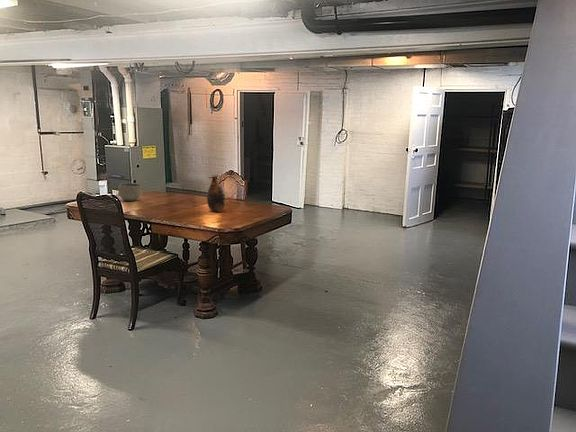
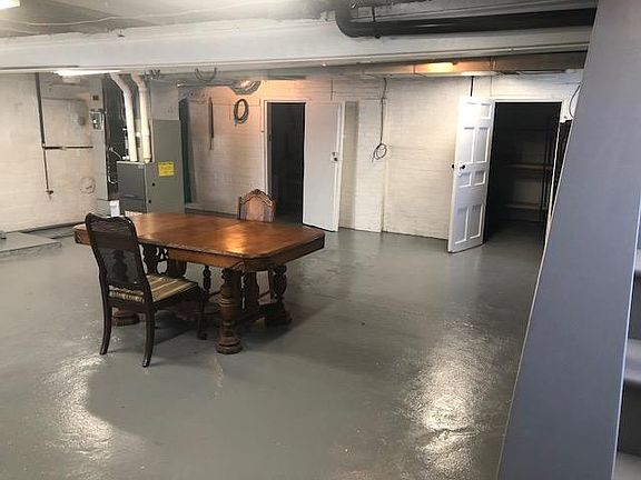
- vase (216, 193)
- bowl (130, 191)
